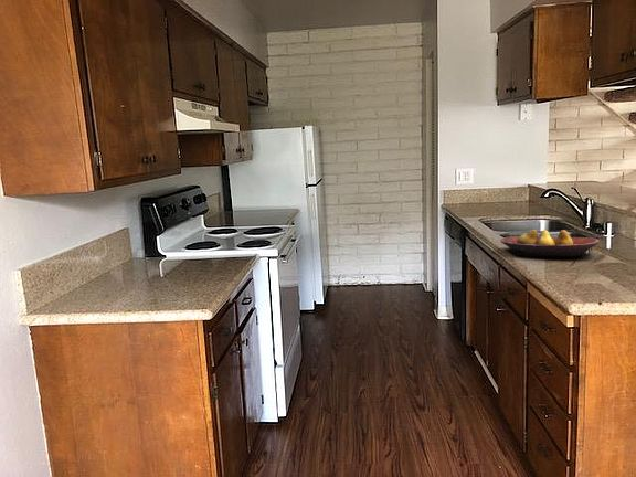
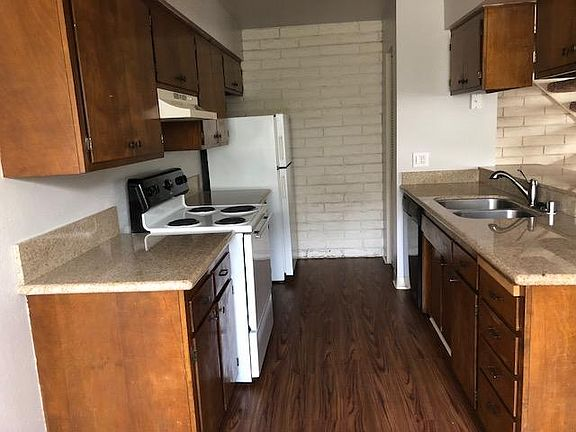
- fruit bowl (548, 241)
